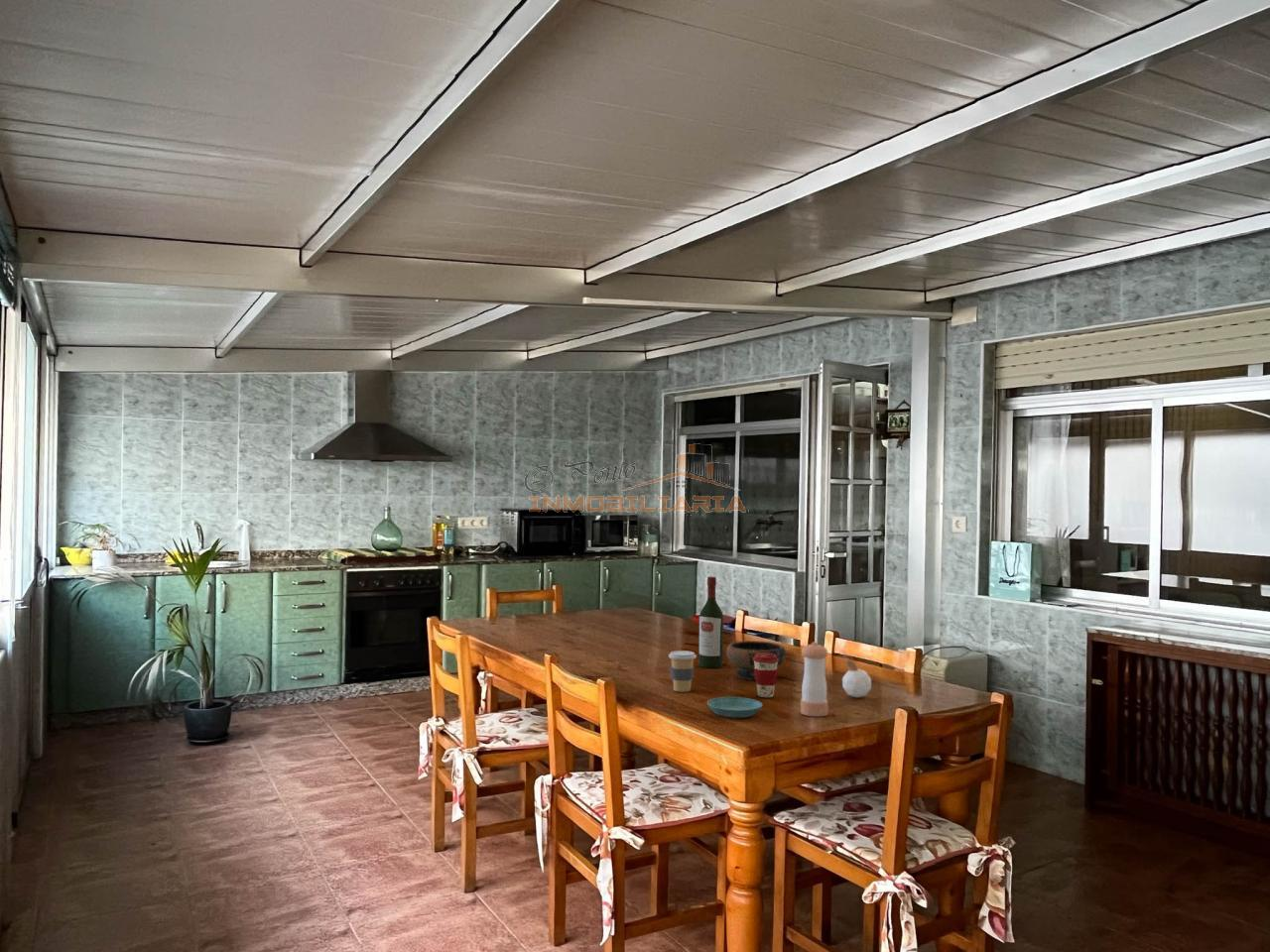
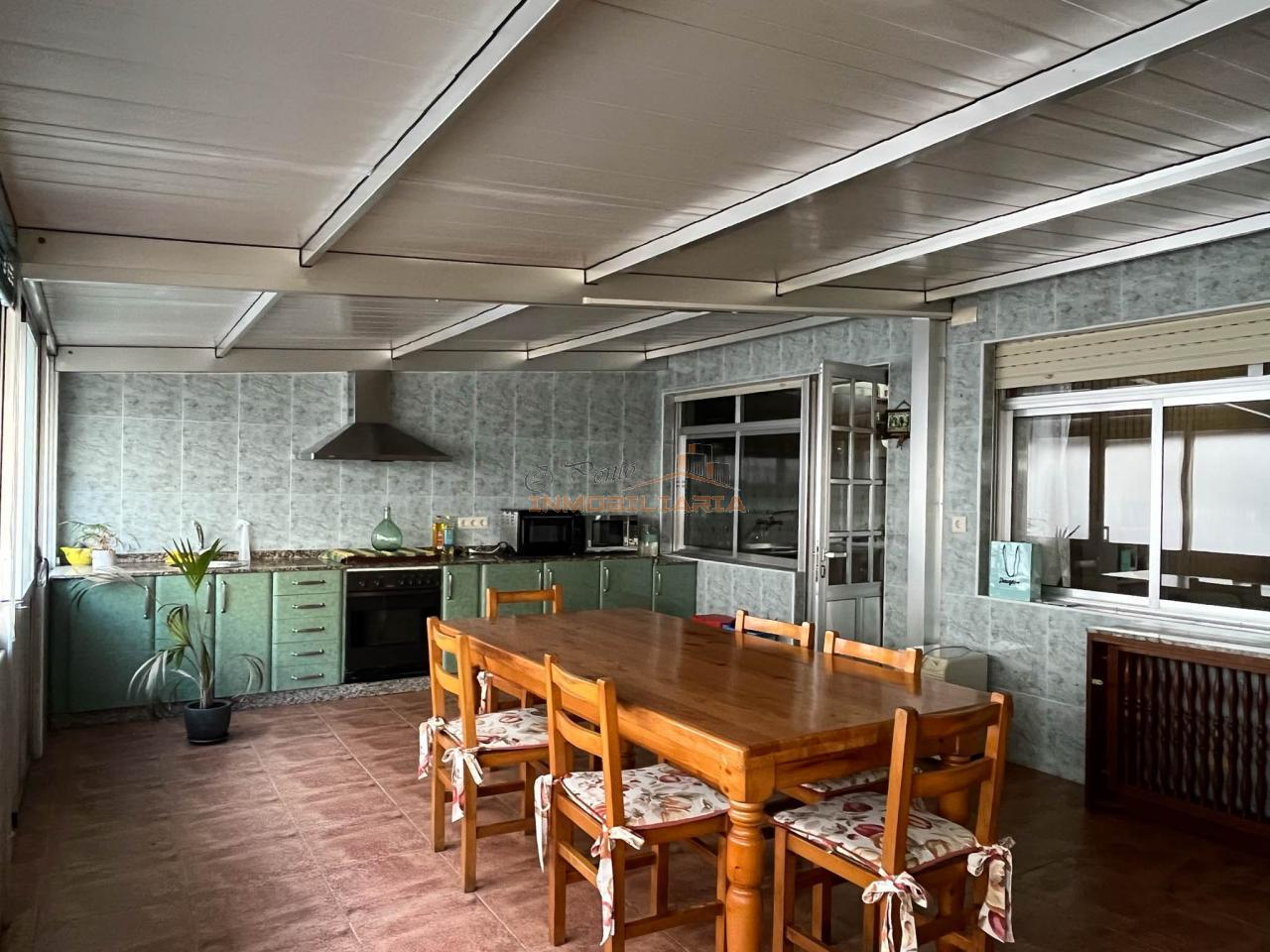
- wine bottle (710, 621)
- candle (856, 672)
- coffee cup (682, 671)
- saucer (734, 708)
- pepper shaker (814, 677)
- coffee cup (765, 674)
- bowl (753, 660)
